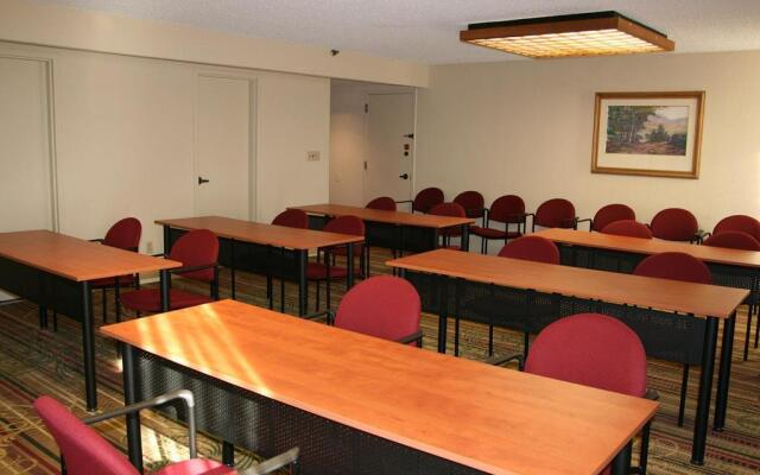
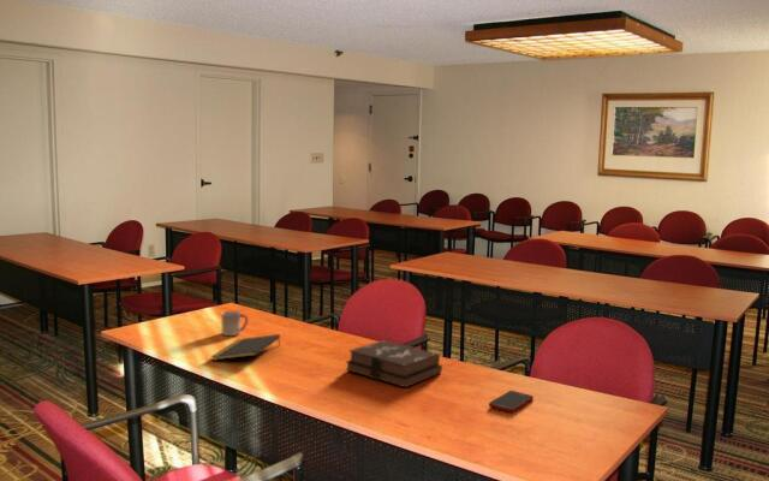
+ notepad (246, 346)
+ cell phone (511, 400)
+ hardback book (393, 361)
+ cup (234, 322)
